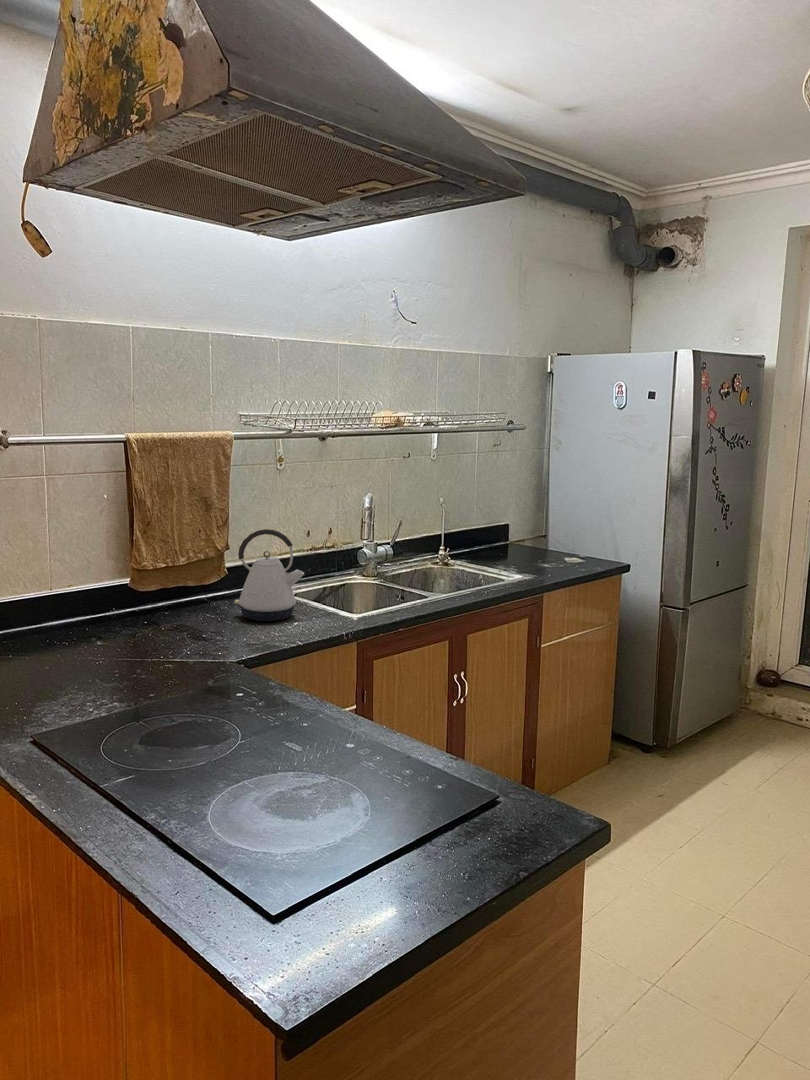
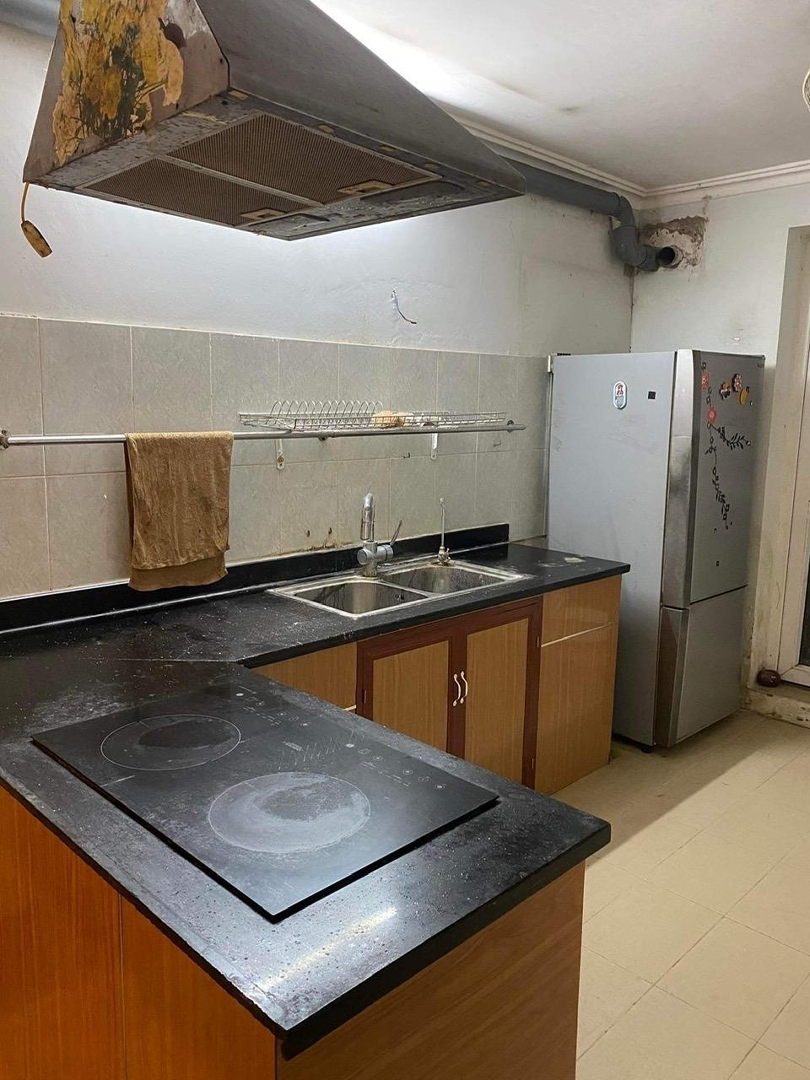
- kettle (269, 573)
